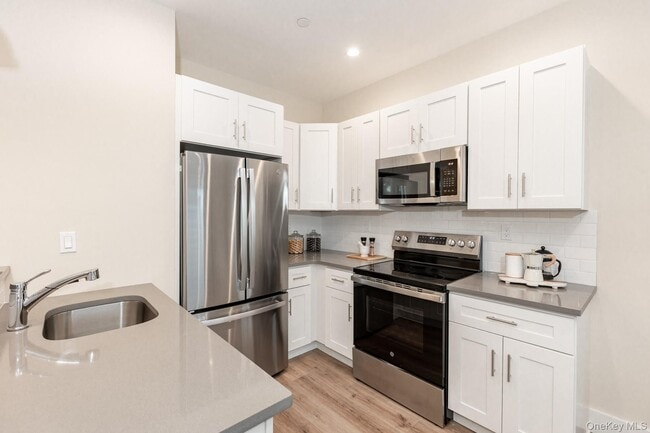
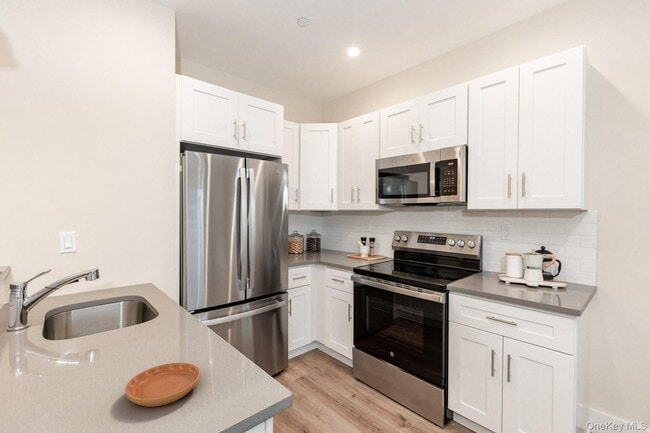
+ saucer (164, 384)
